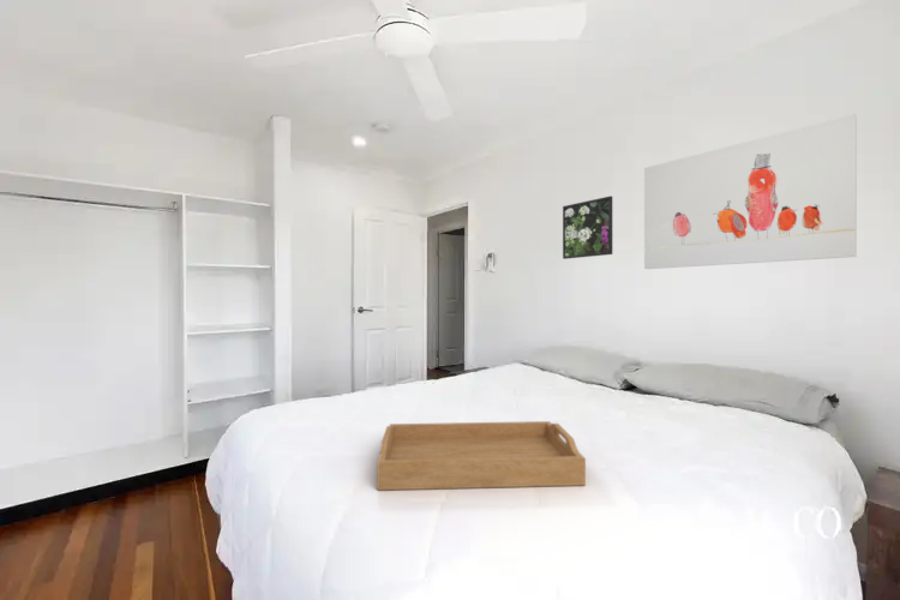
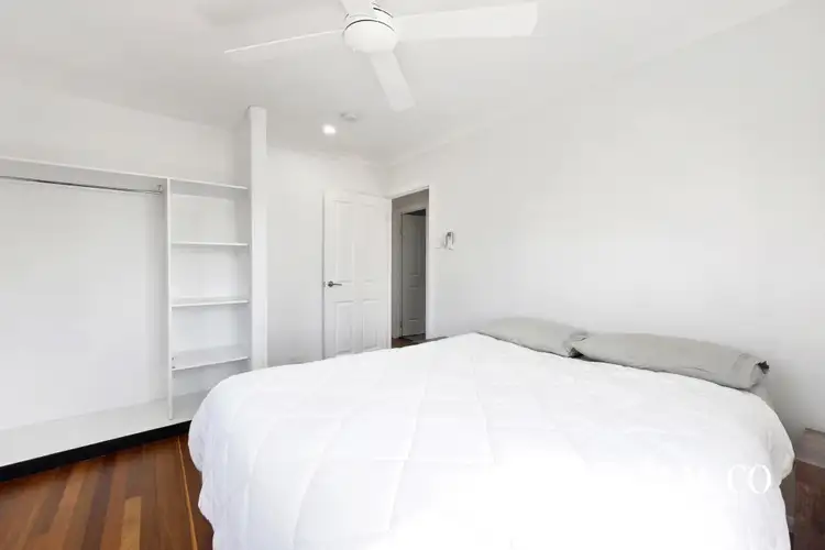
- serving tray (475, 446)
- wall art (732, 204)
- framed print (586, 228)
